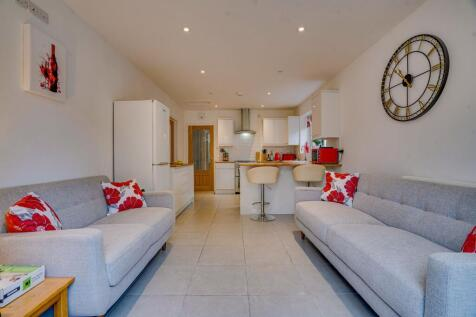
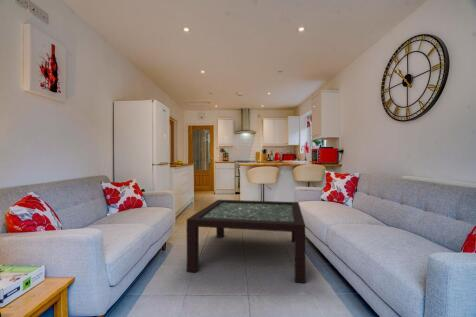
+ coffee table (251, 229)
